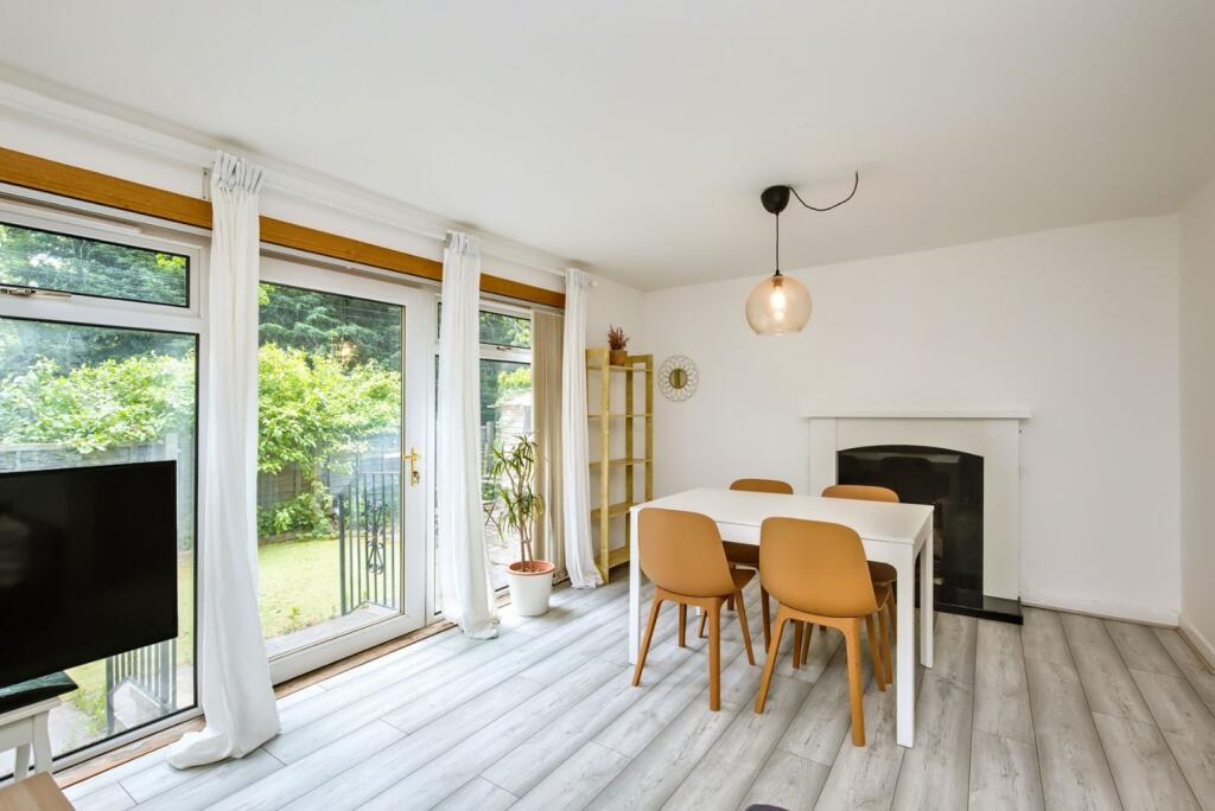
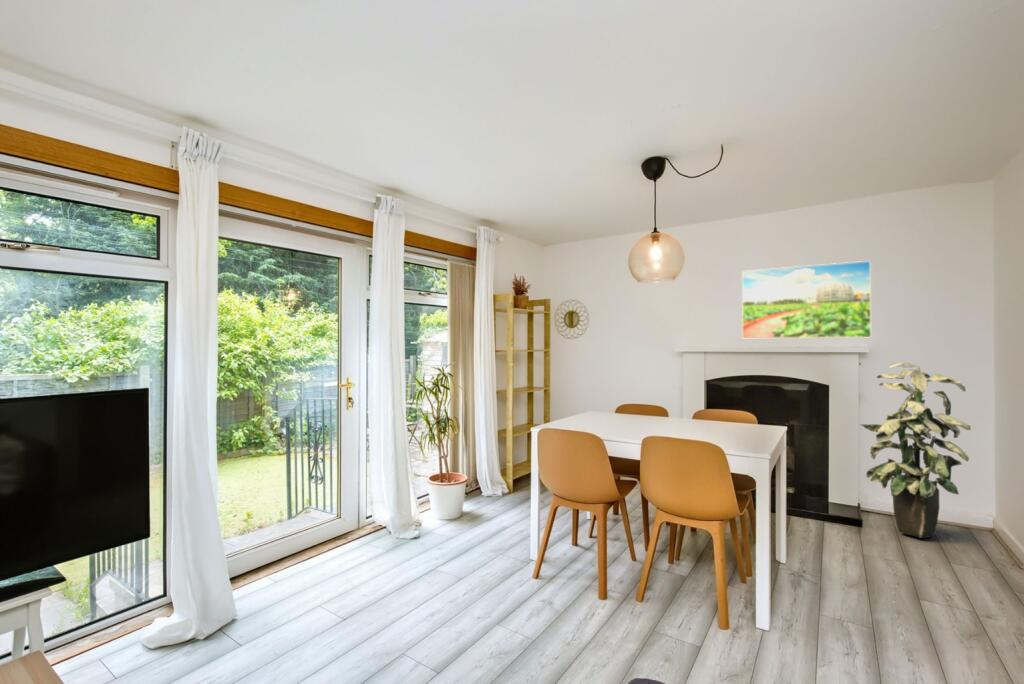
+ indoor plant (911, 447)
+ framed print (802, 302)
